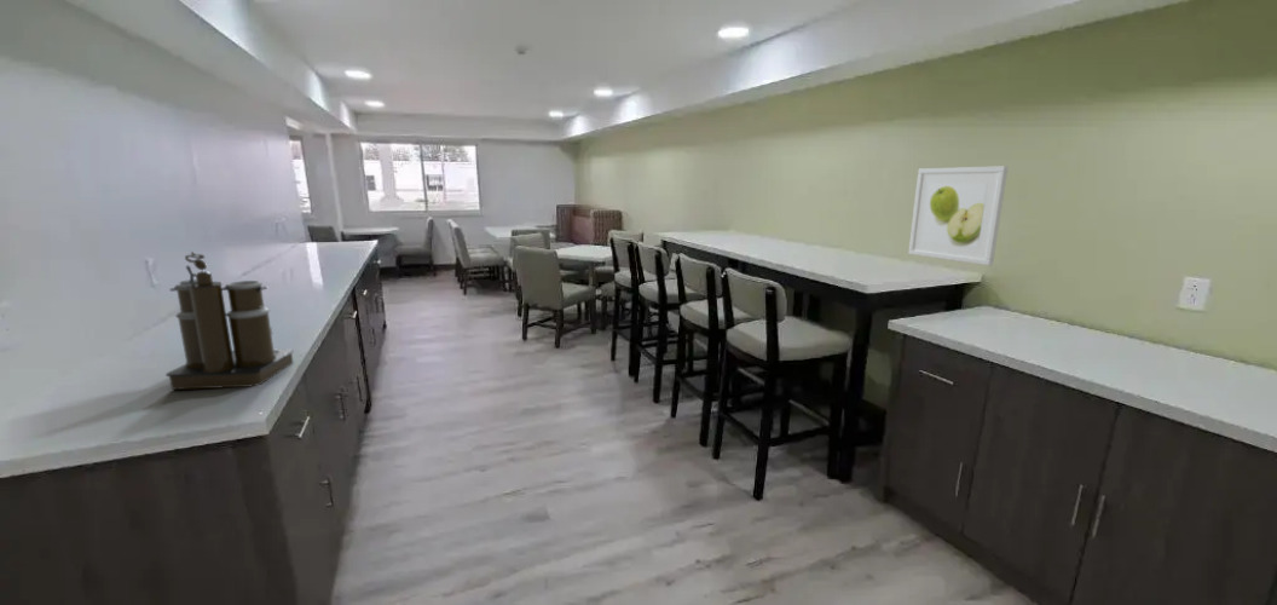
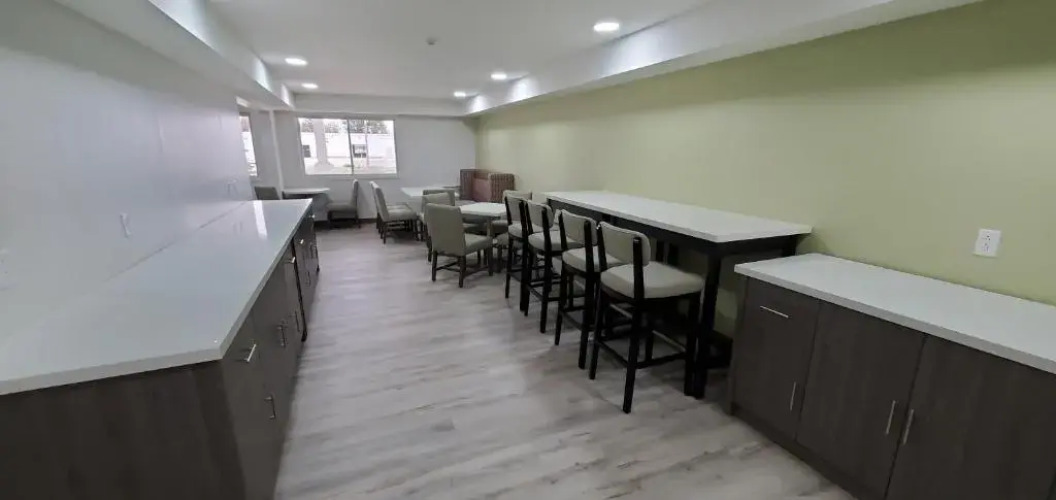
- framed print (953, 214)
- coffee maker (226, 313)
